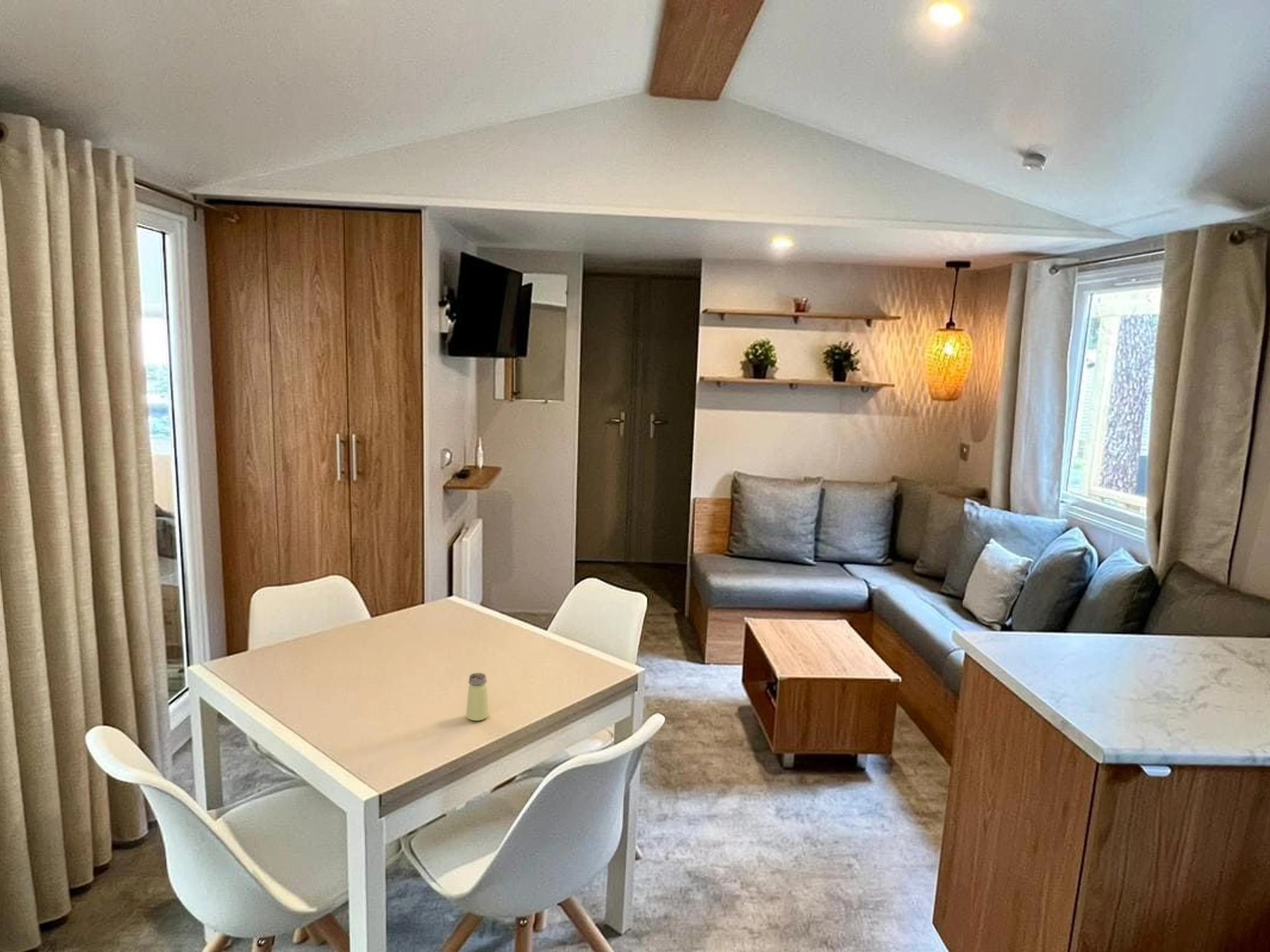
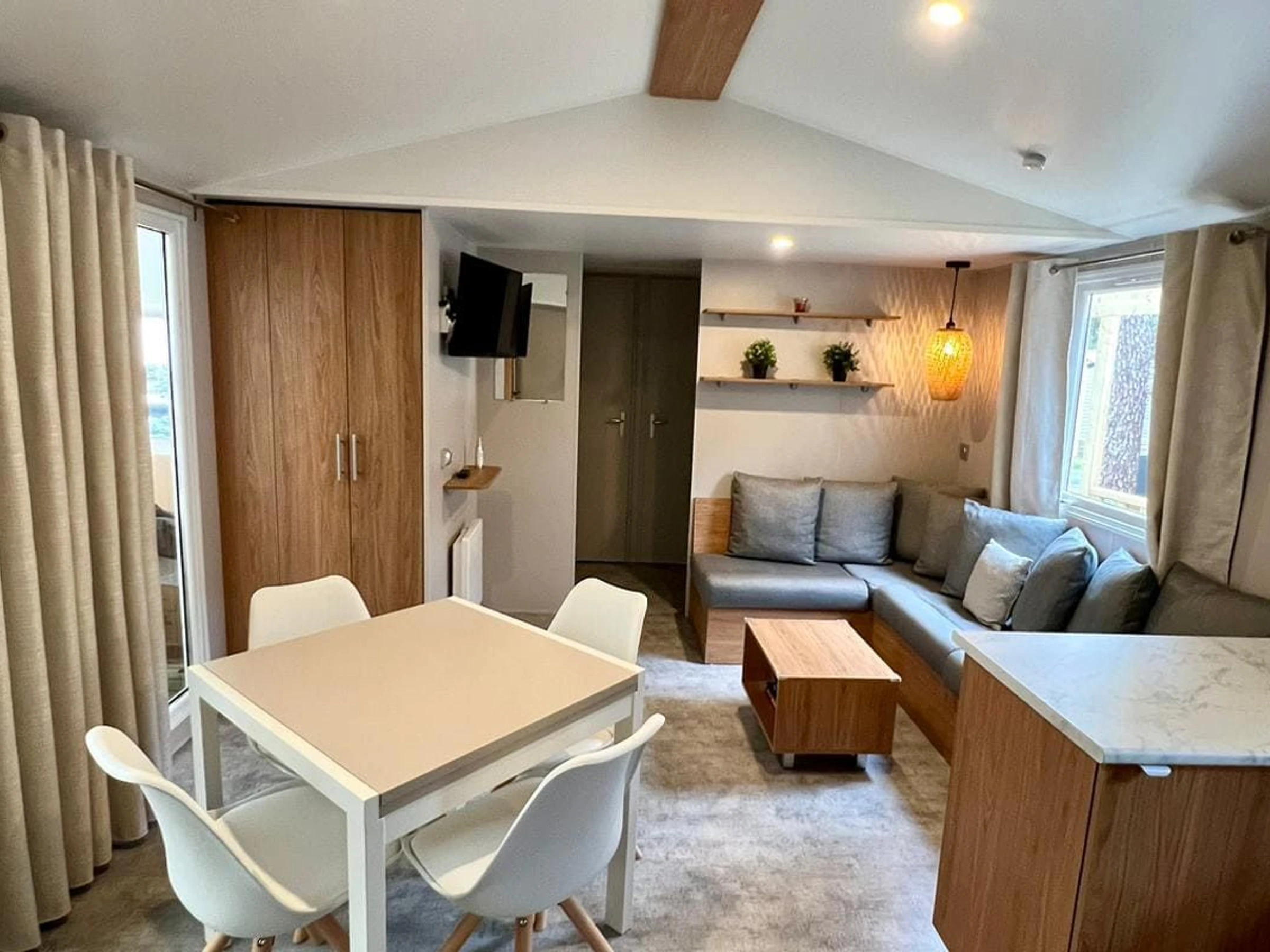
- saltshaker (477, 695)
